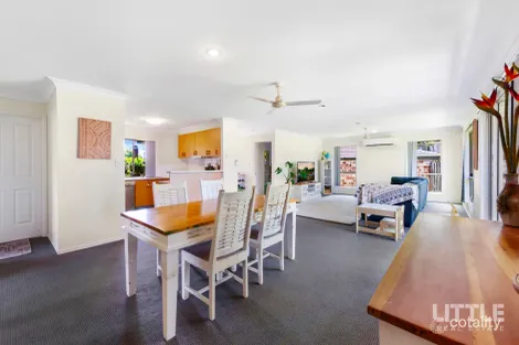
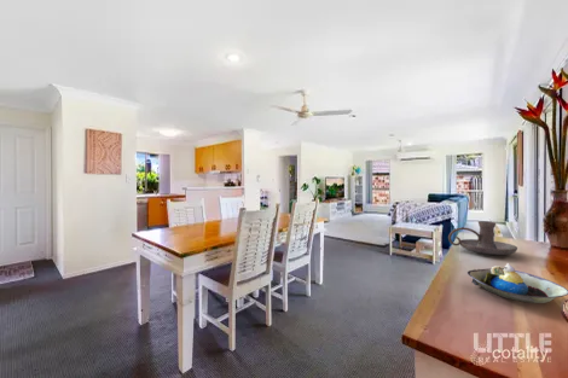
+ candle holder (480, 237)
+ decorative bowl (500, 277)
